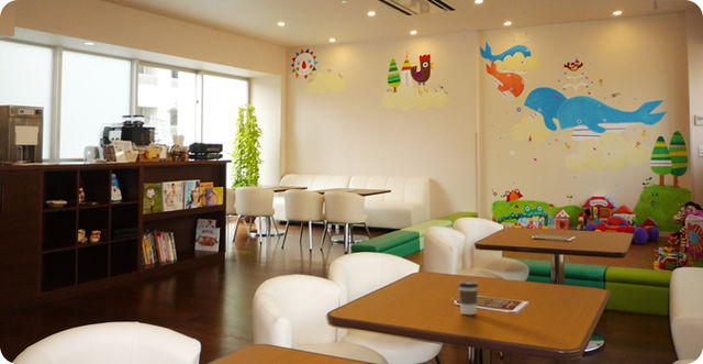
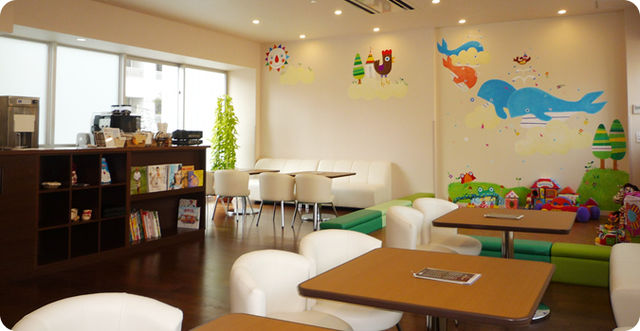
- coffee cup (468, 297)
